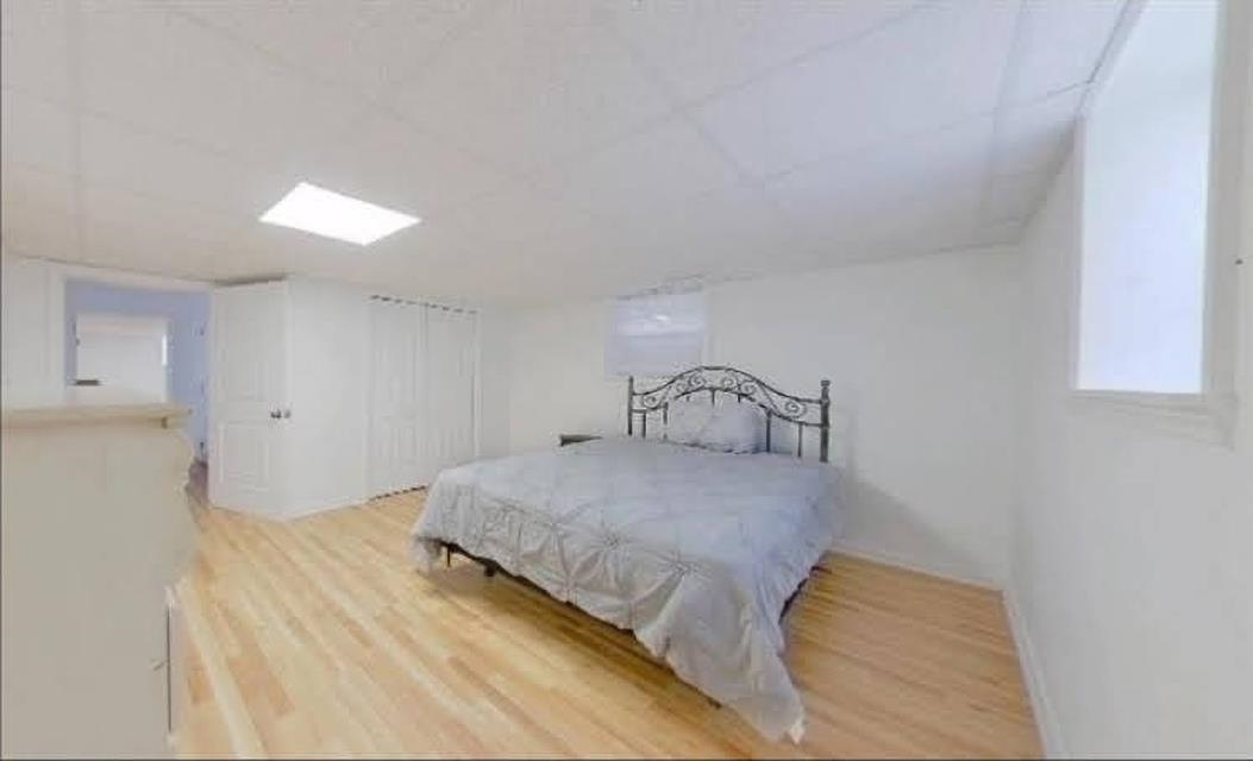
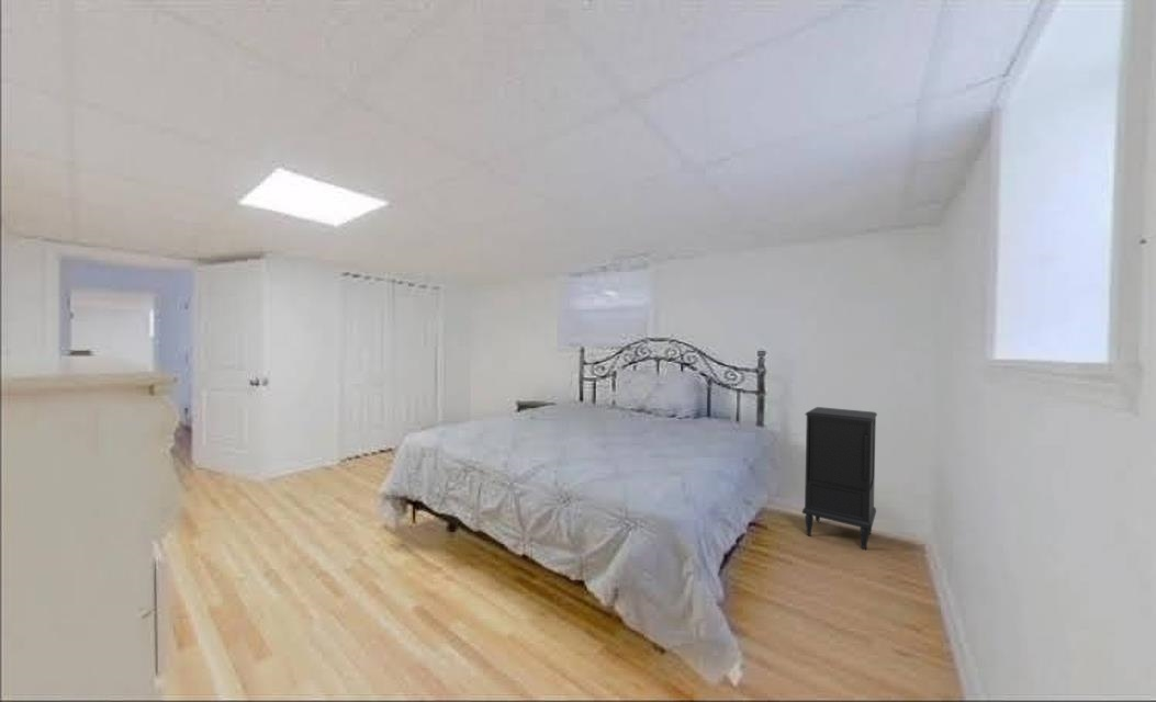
+ nightstand (840, 473)
